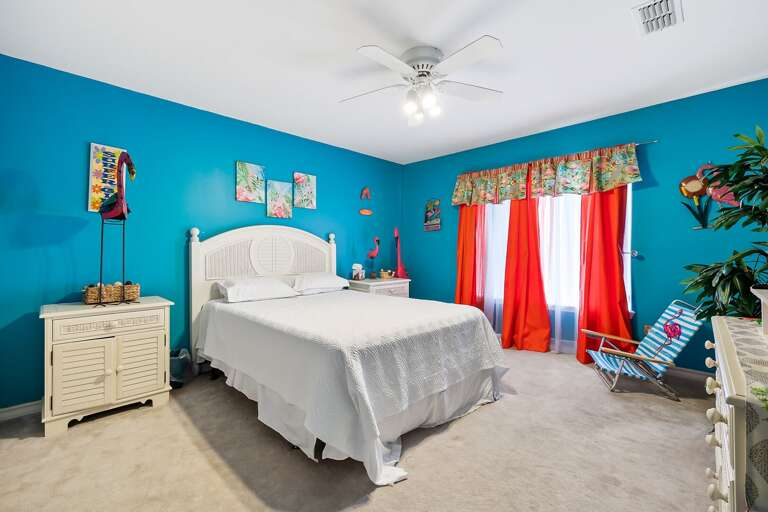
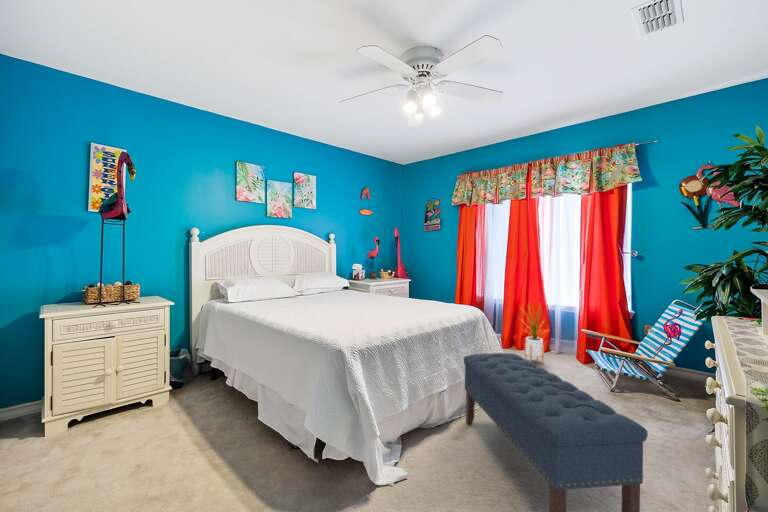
+ house plant (535, 331)
+ bench (531, 421)
